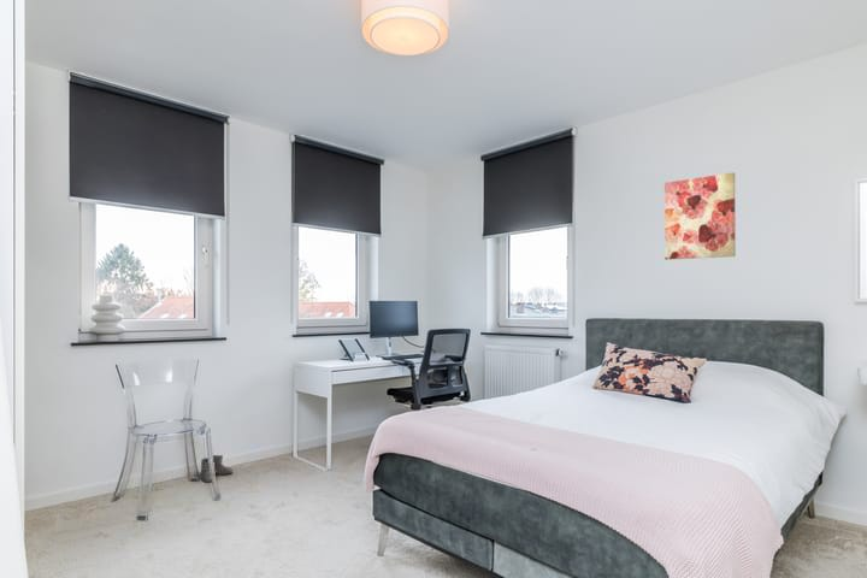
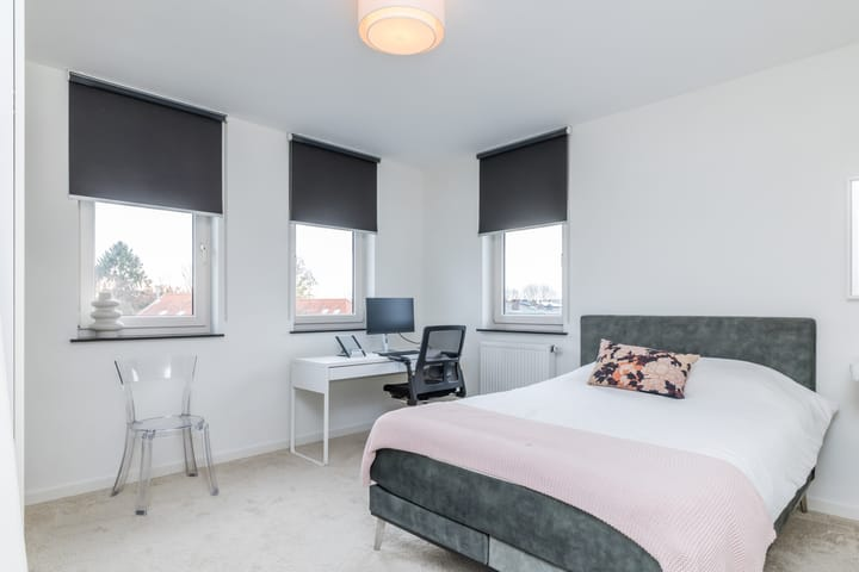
- wall art (698, 218)
- boots (214, 467)
